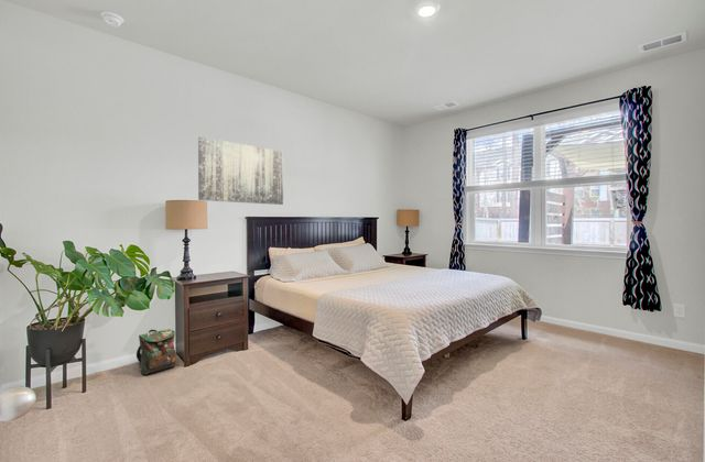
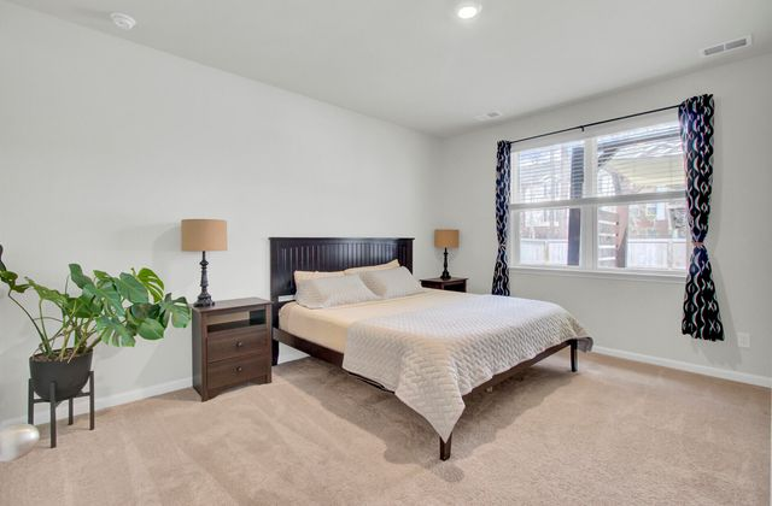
- wall art (243, 174)
- backpack (155, 348)
